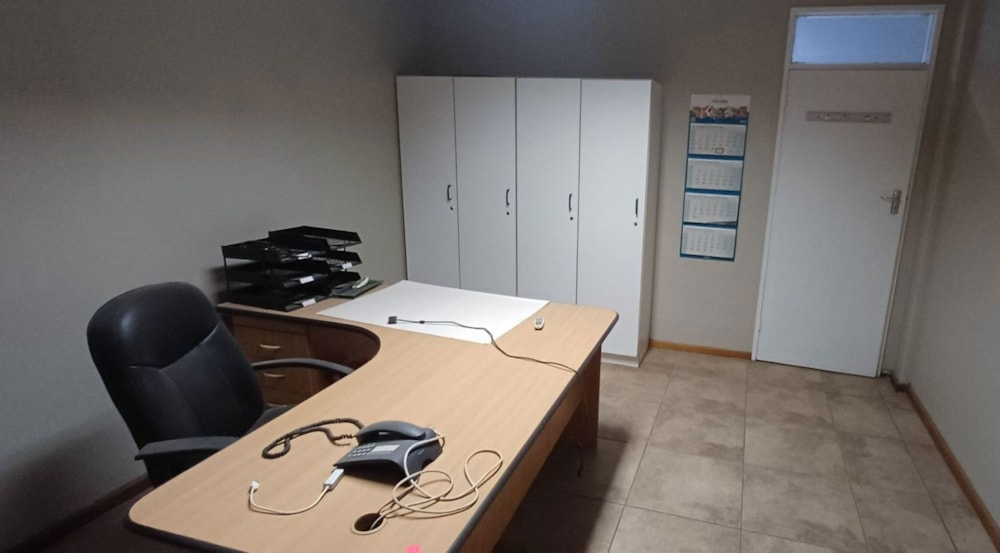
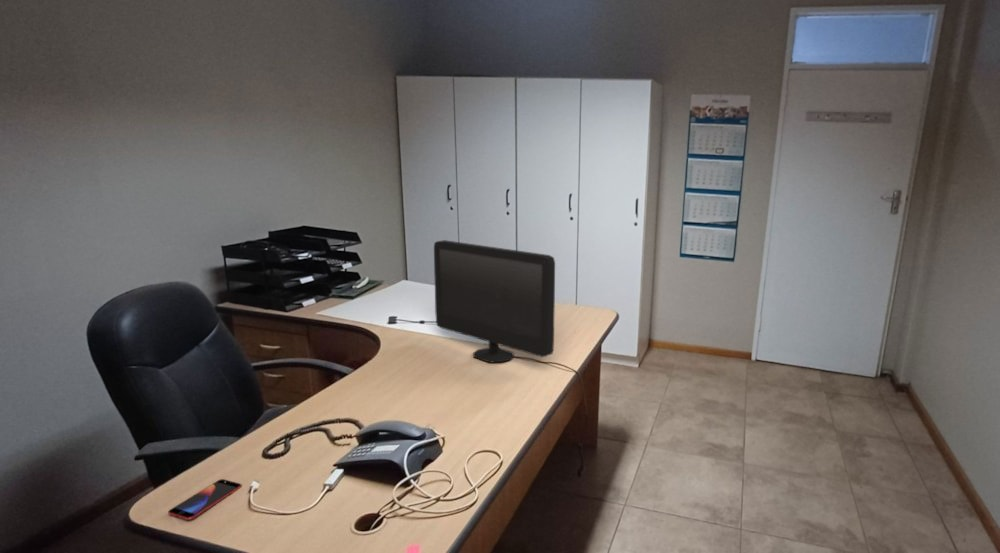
+ computer monitor (493, 302)
+ smartphone (206, 498)
